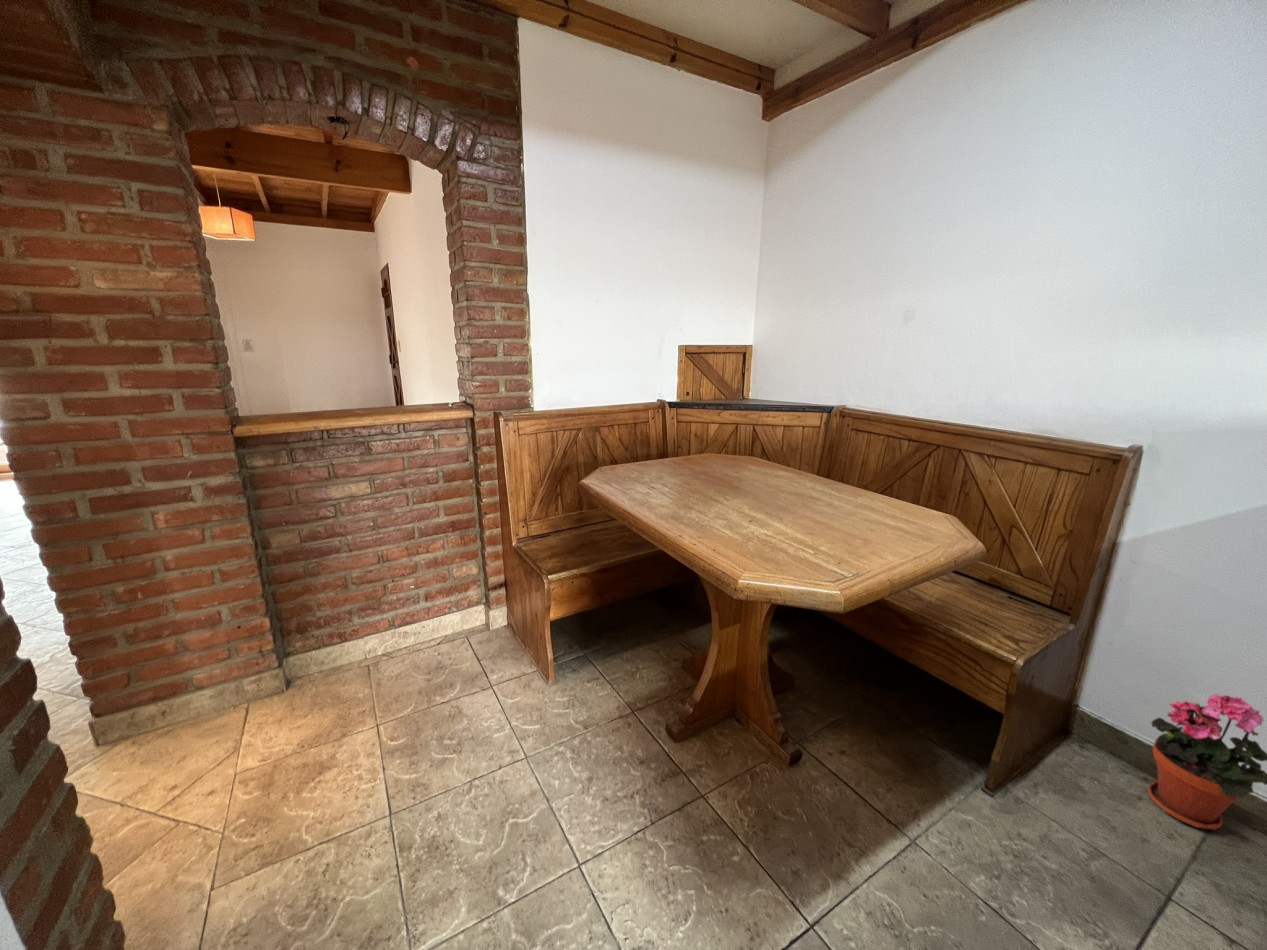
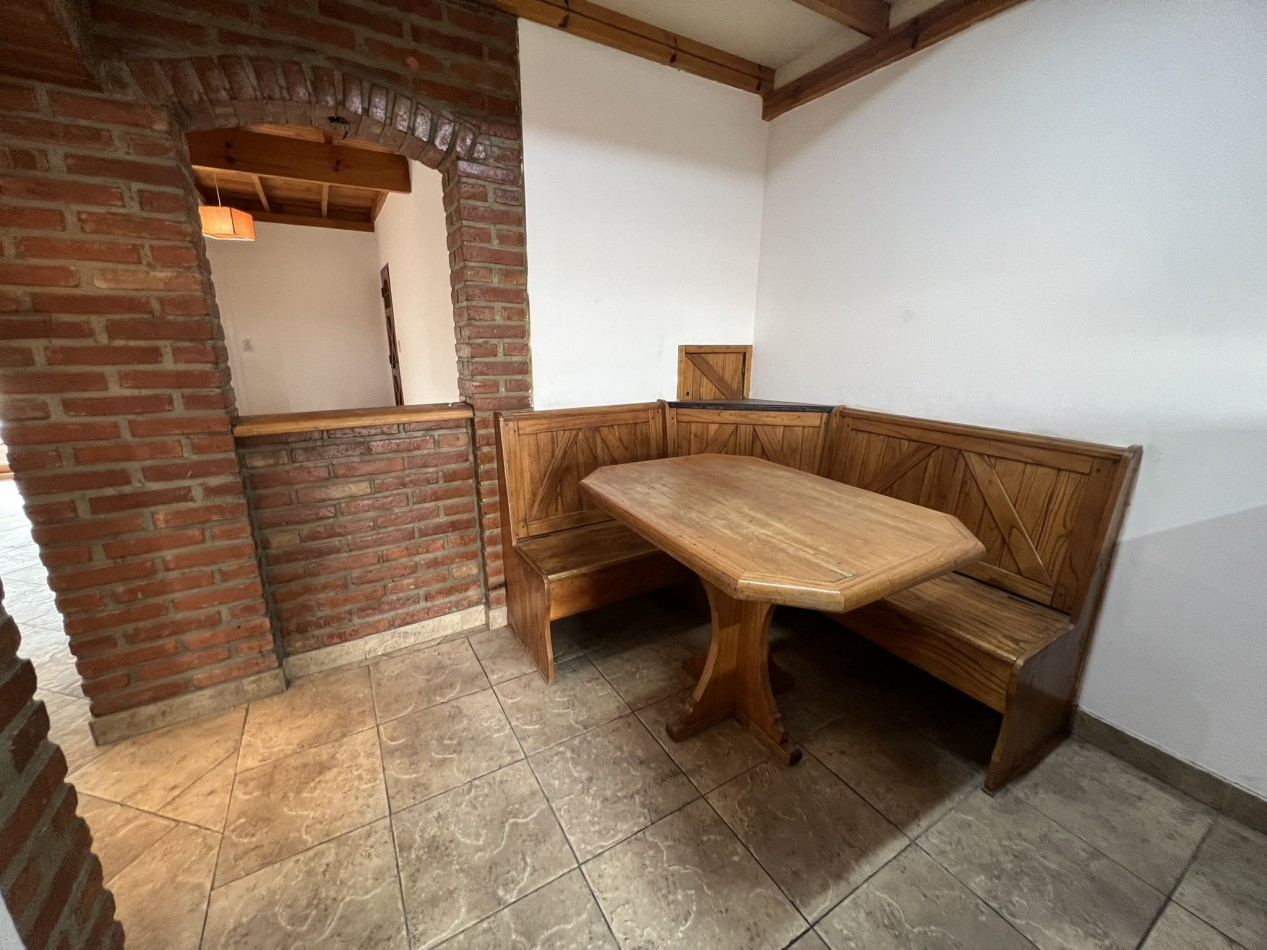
- potted plant (1204, 752)
